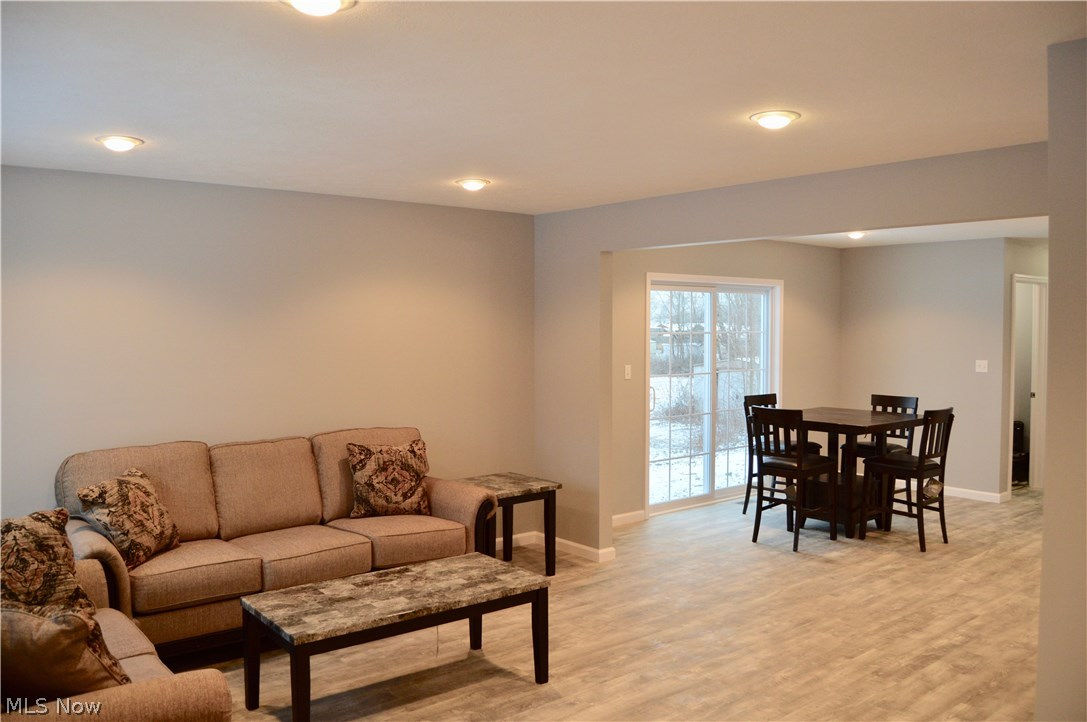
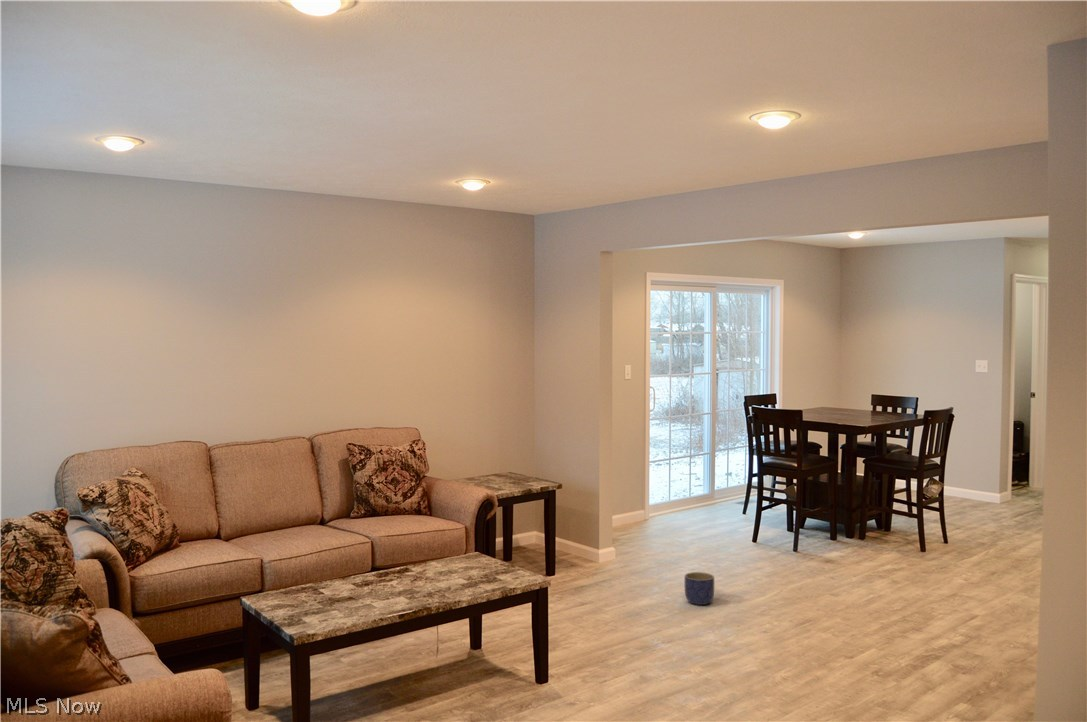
+ planter (699, 589)
